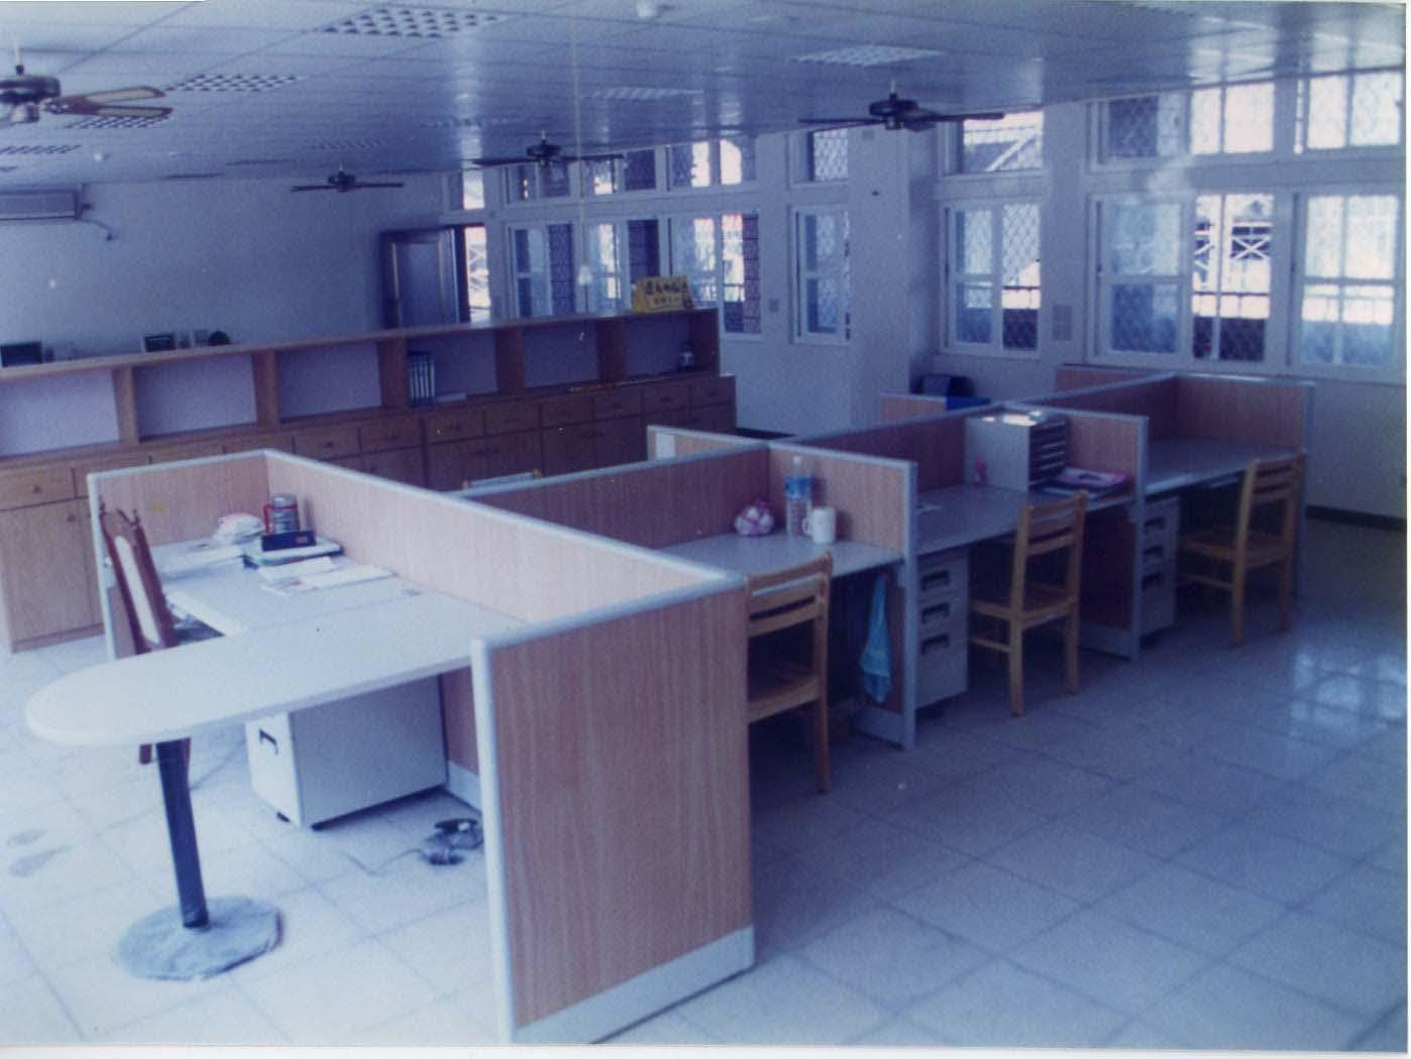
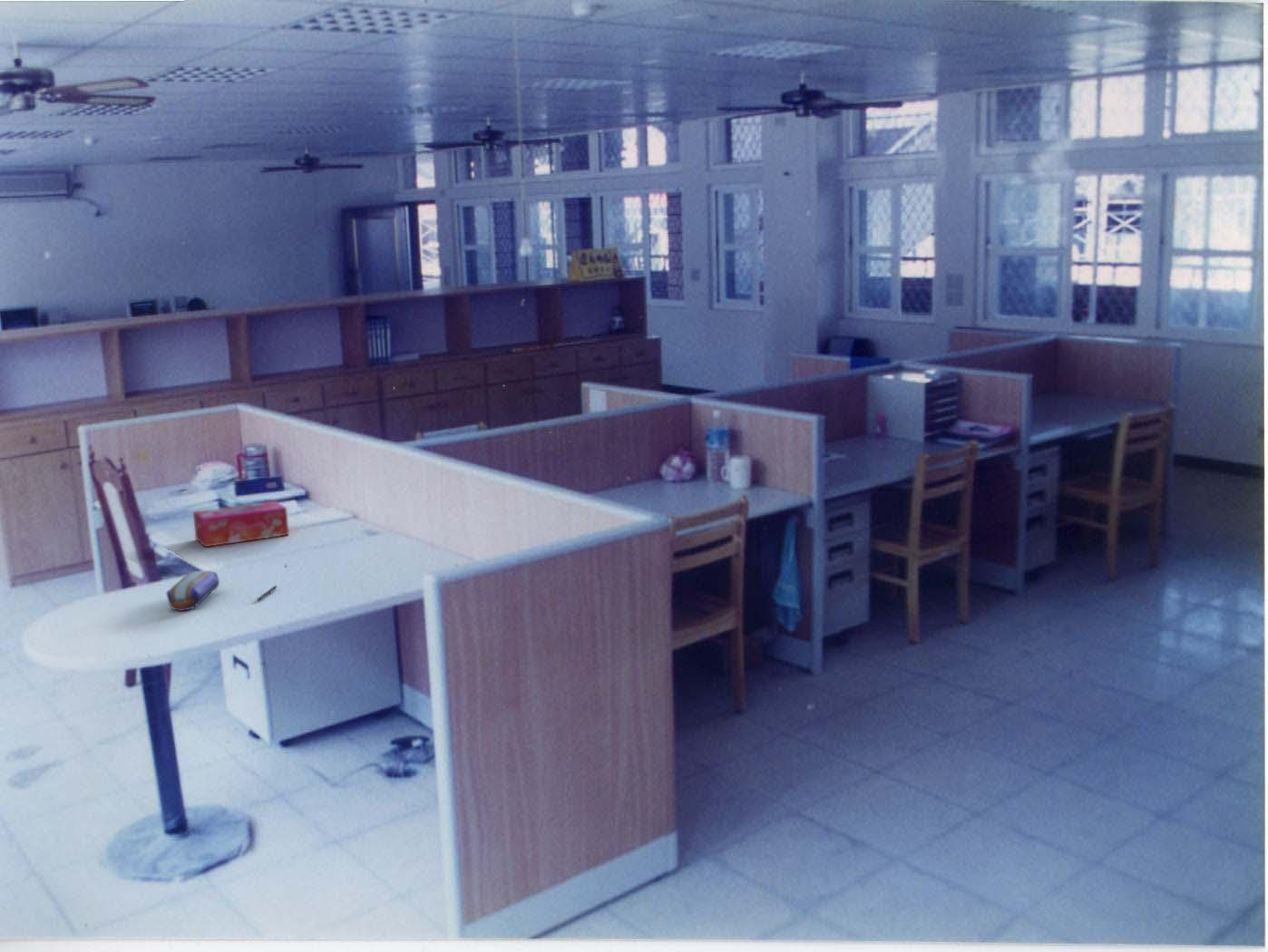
+ pen (267, 593)
+ tissue box (240, 523)
+ pencil case (194, 588)
